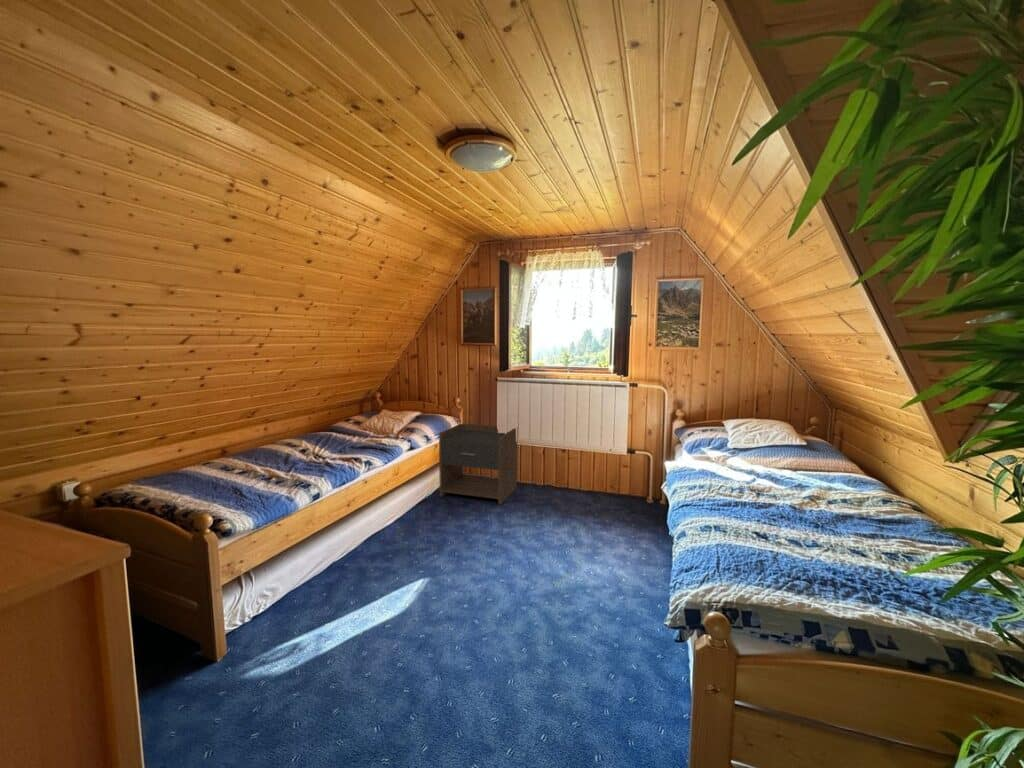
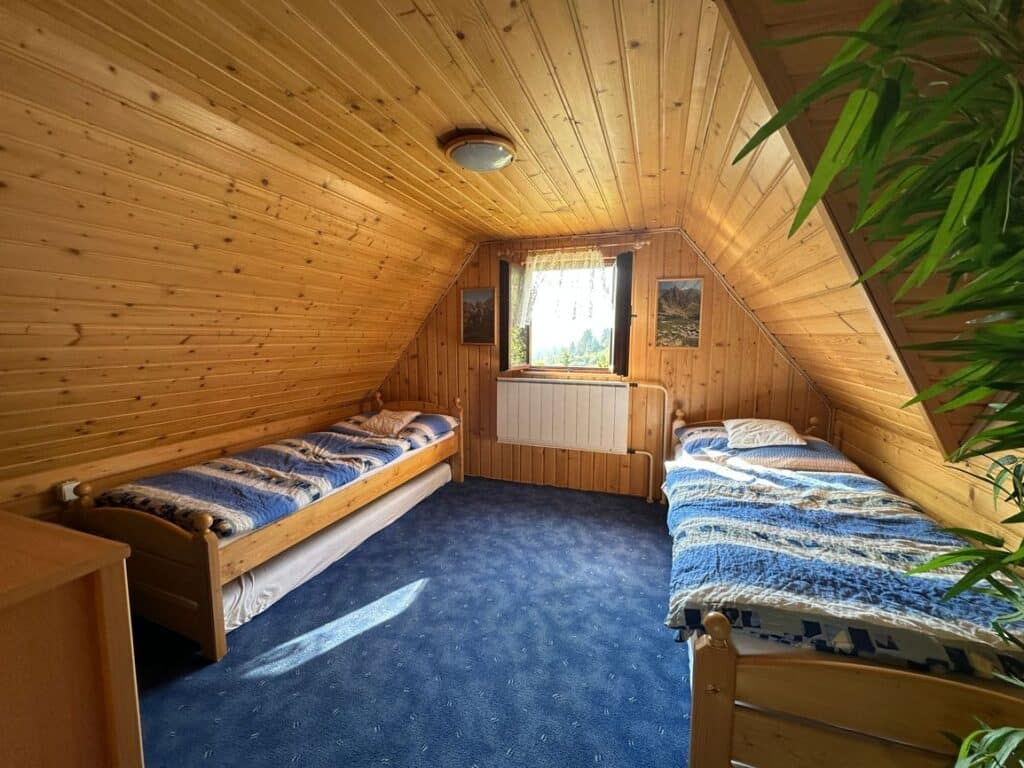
- nightstand (479, 461)
